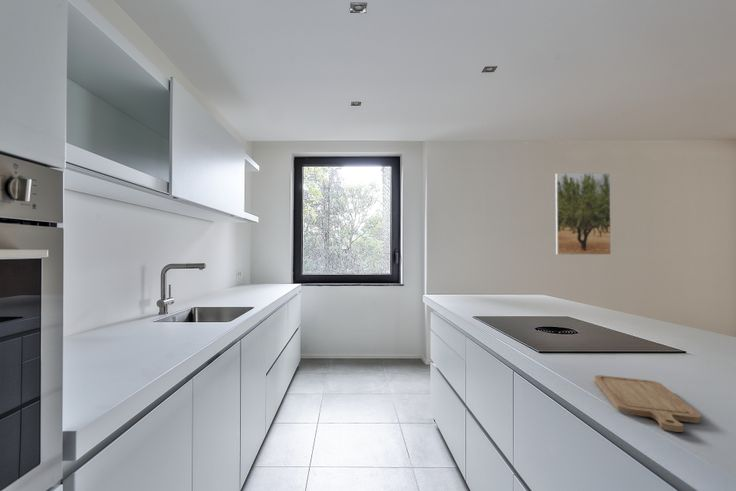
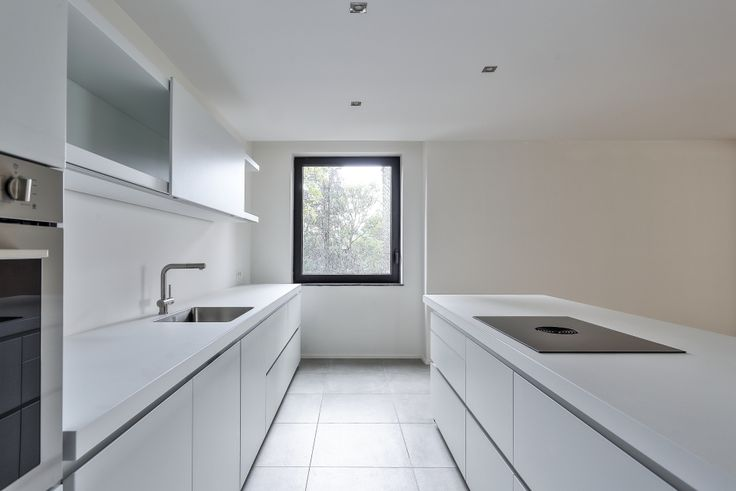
- chopping board (645, 400)
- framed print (582, 214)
